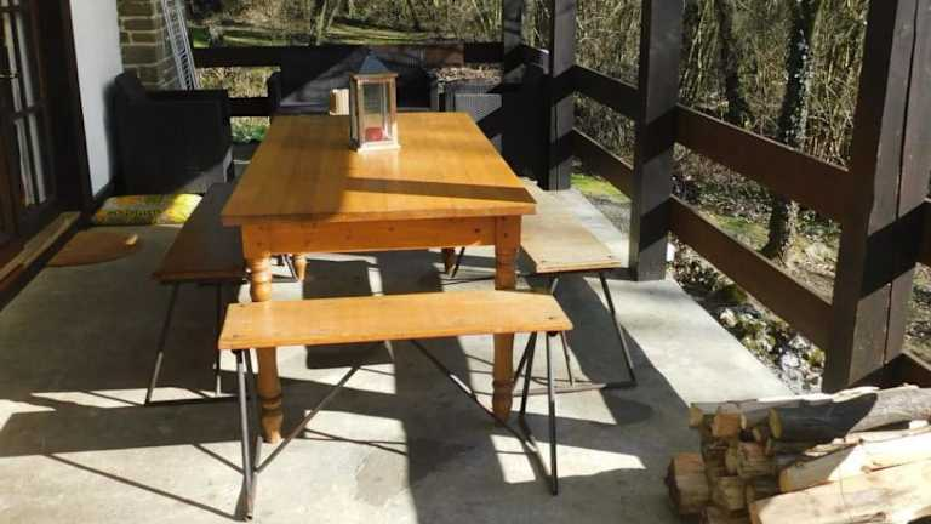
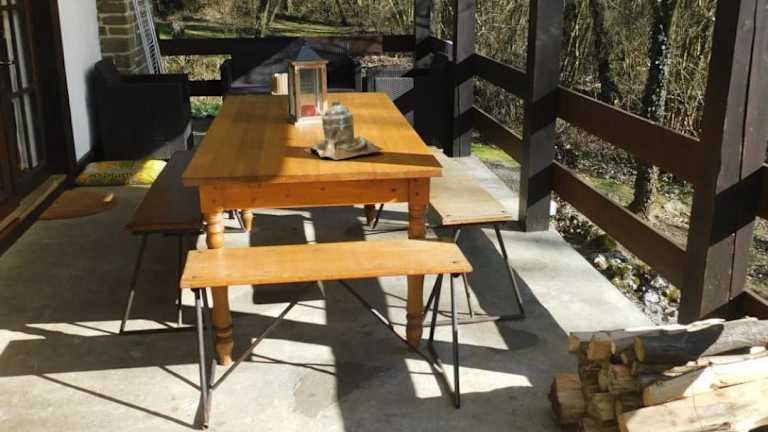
+ teapot (341, 125)
